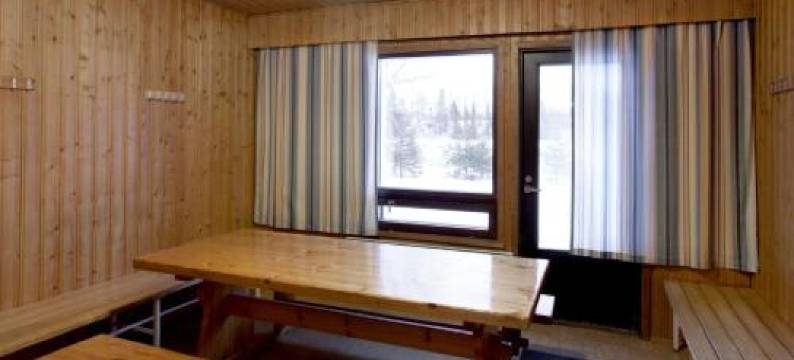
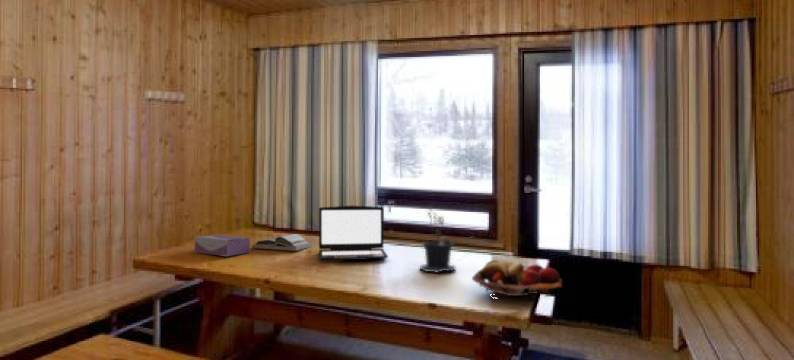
+ fruit basket (516, 277)
+ potted plant (437, 237)
+ laptop (352, 231)
+ tissue box (222, 244)
+ book (282, 241)
